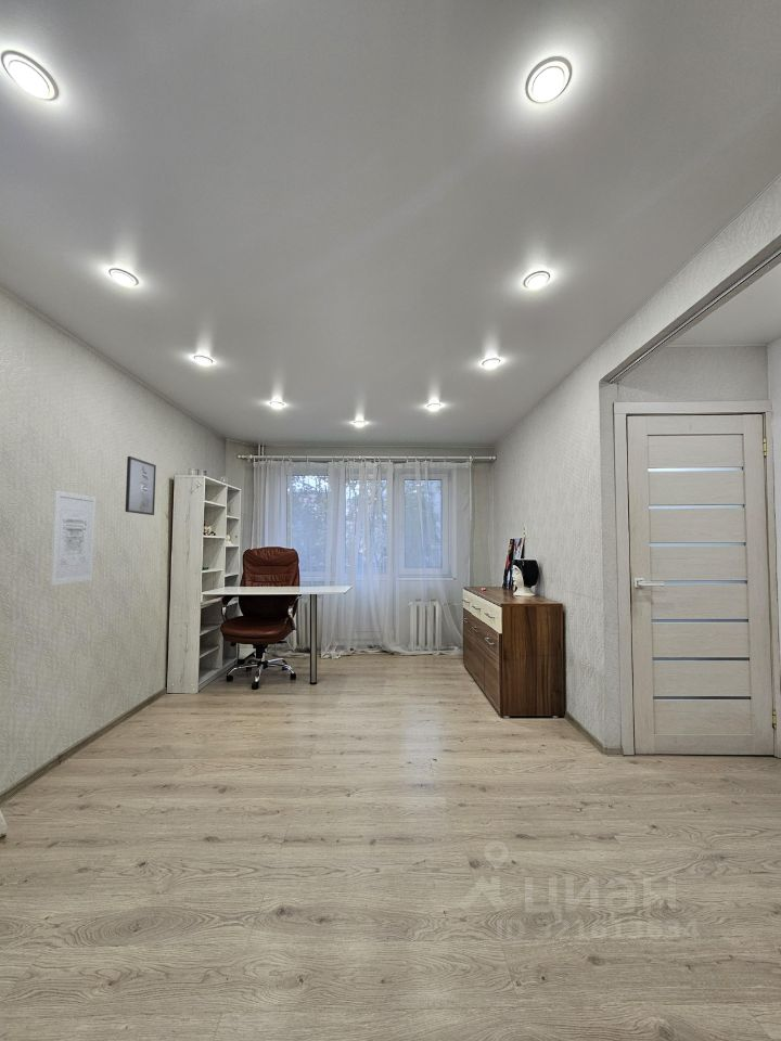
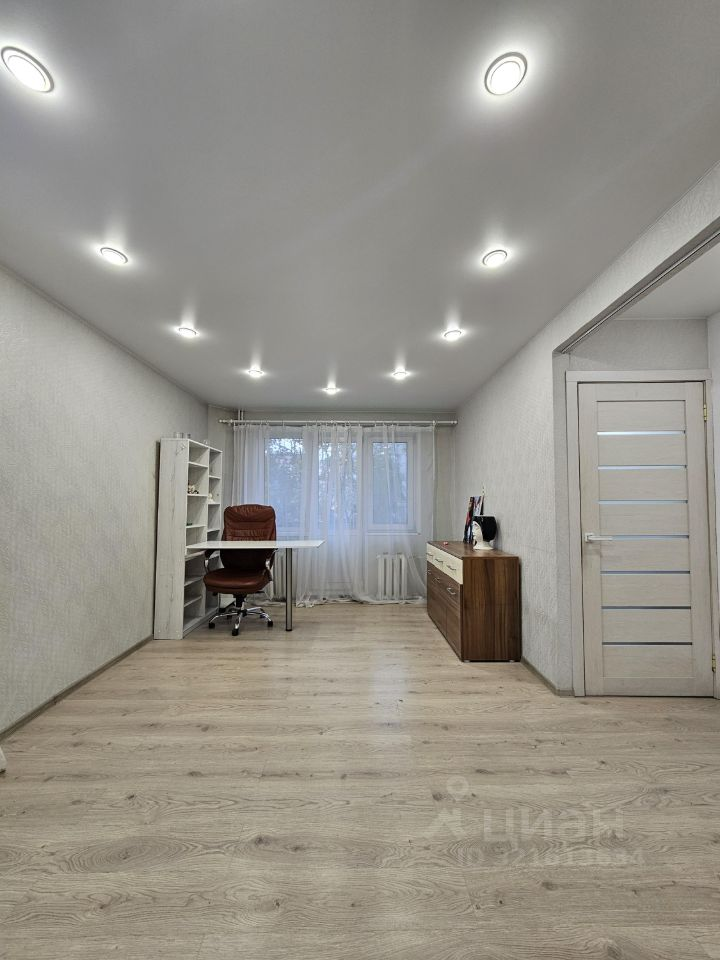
- wall art (74, 538)
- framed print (141, 487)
